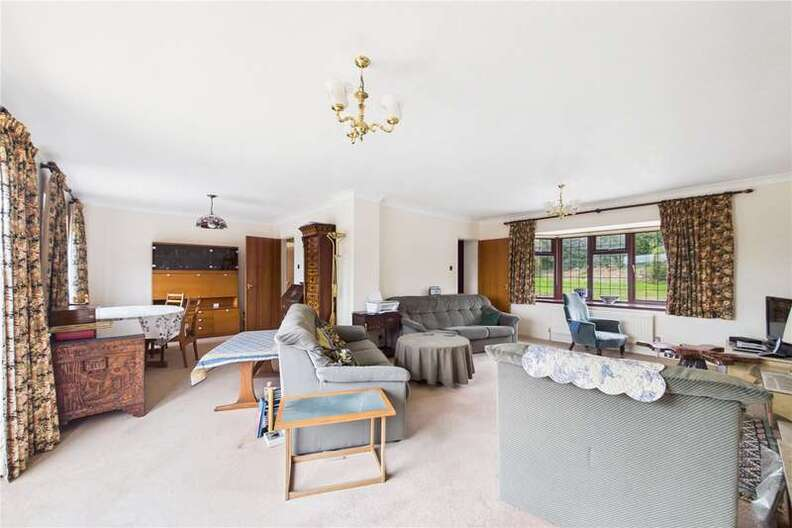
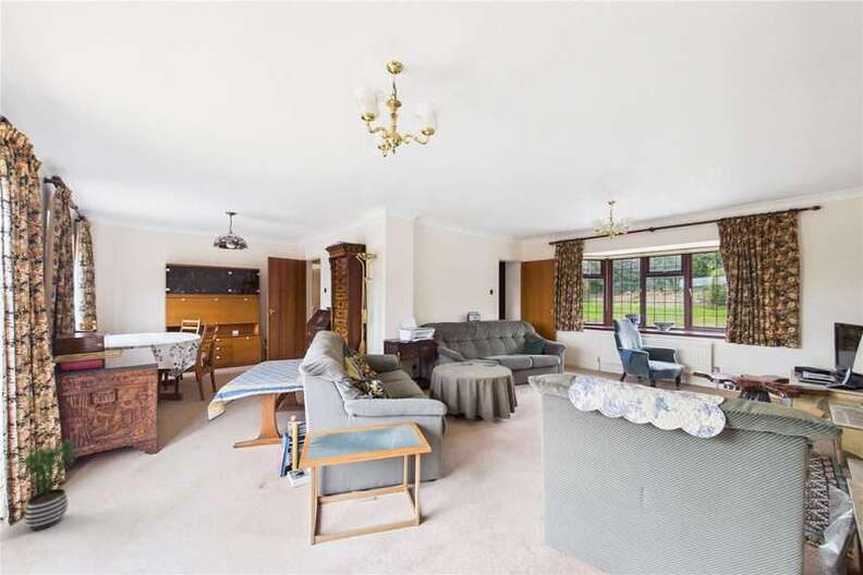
+ potted plant (47, 484)
